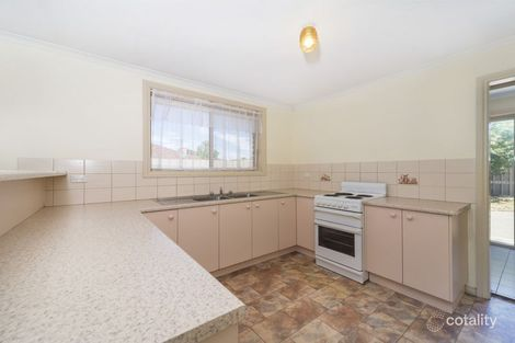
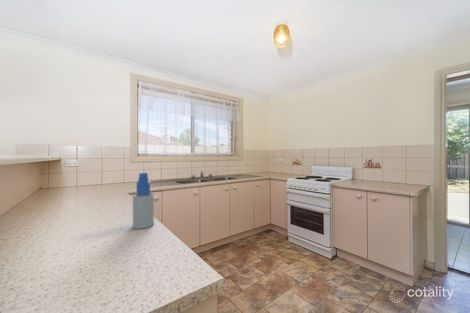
+ spray bottle (143, 198)
